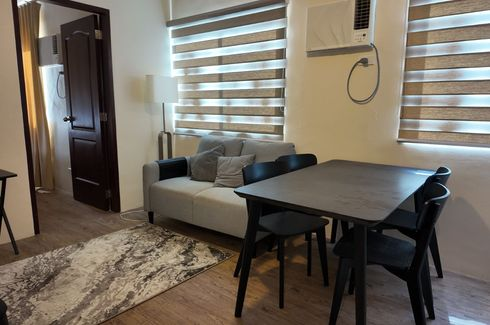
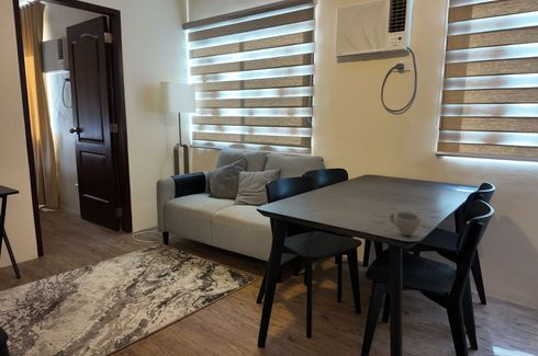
+ cup (403, 223)
